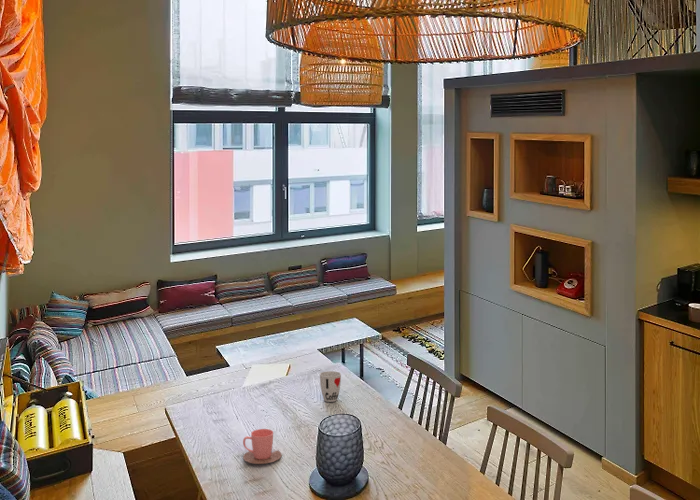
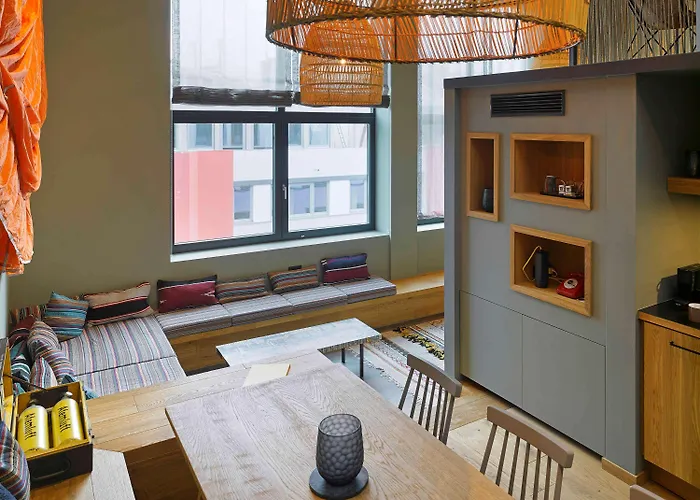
- cup (330, 386)
- cup (262, 444)
